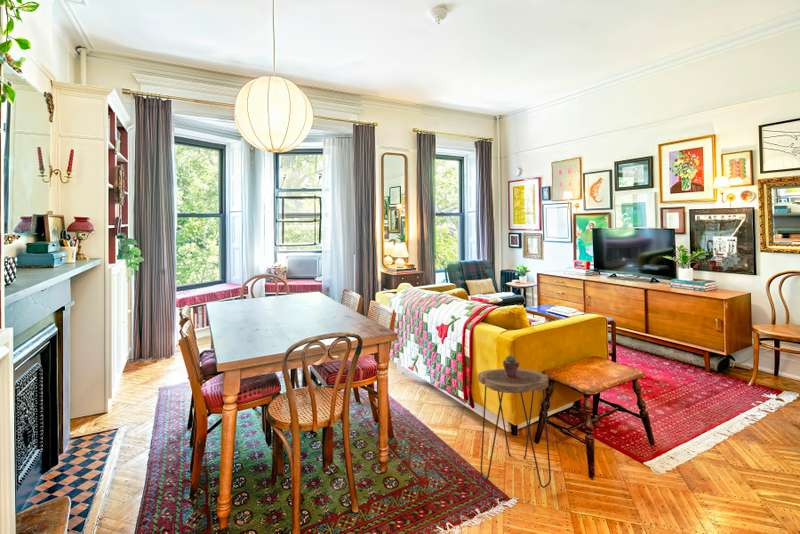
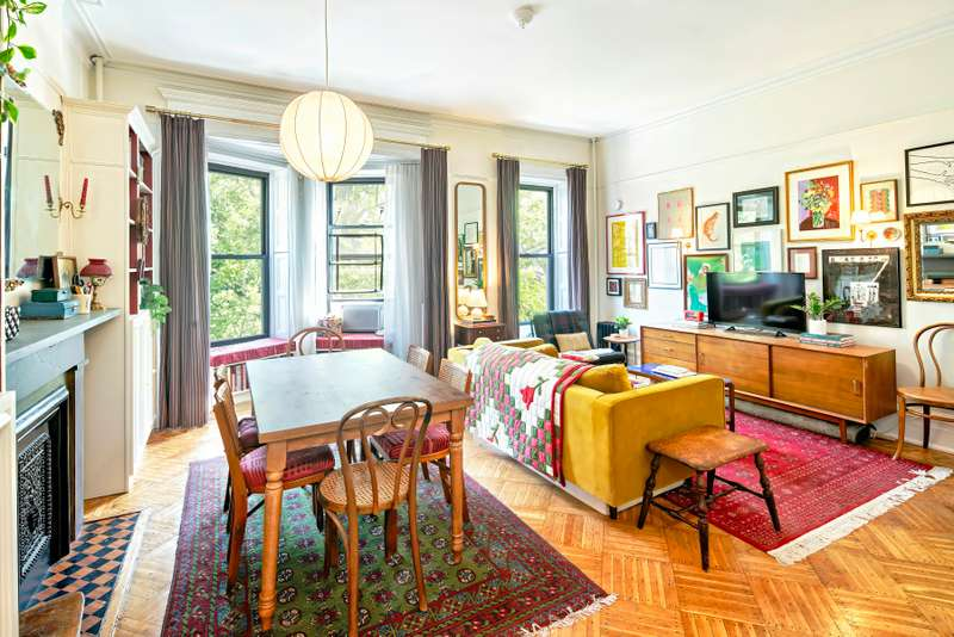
- potted succulent (510, 365)
- side table (504, 425)
